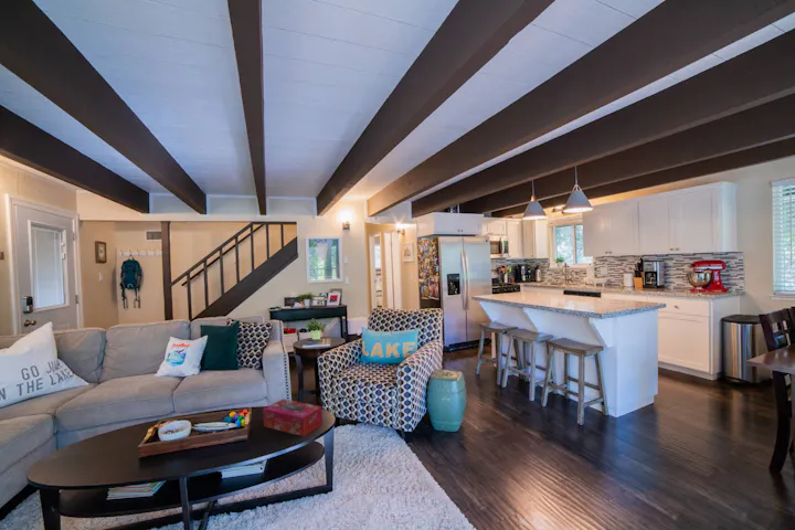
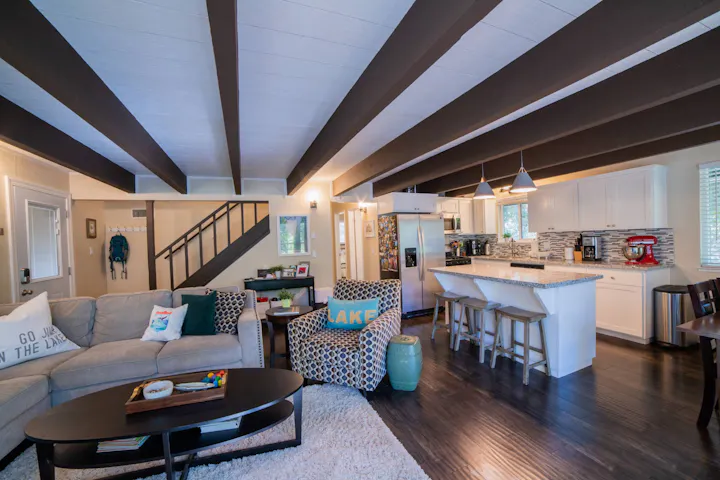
- tissue box (293, 416)
